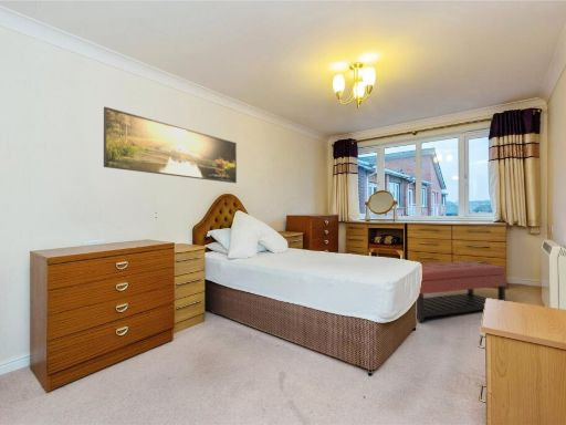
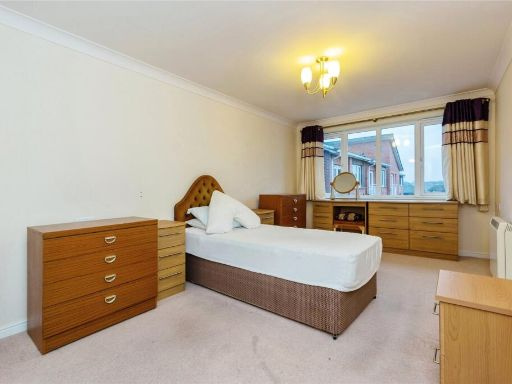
- ottoman (448, 287)
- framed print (182, 152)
